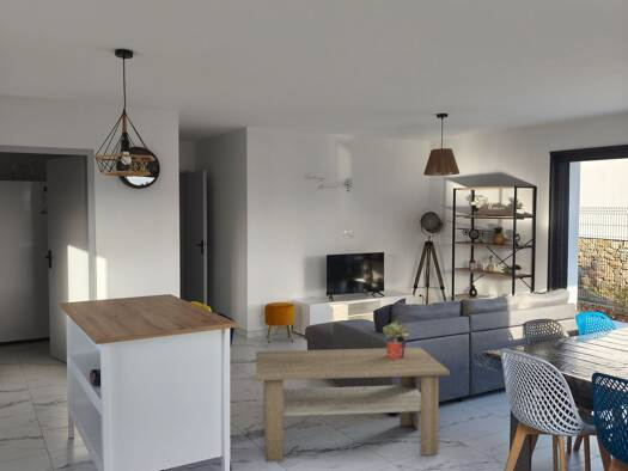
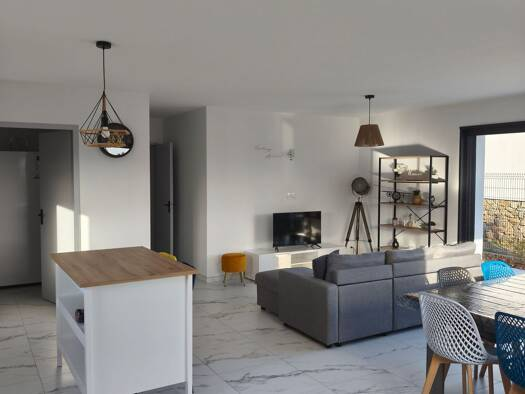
- coffee table (346, 400)
- potted plant (396, 338)
